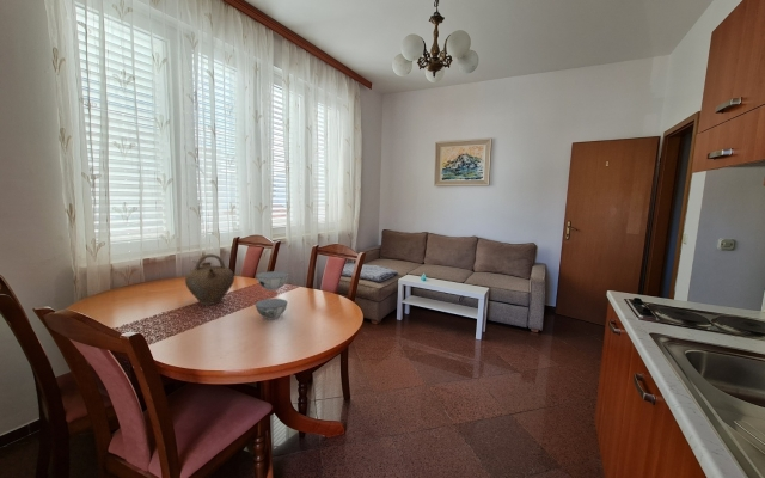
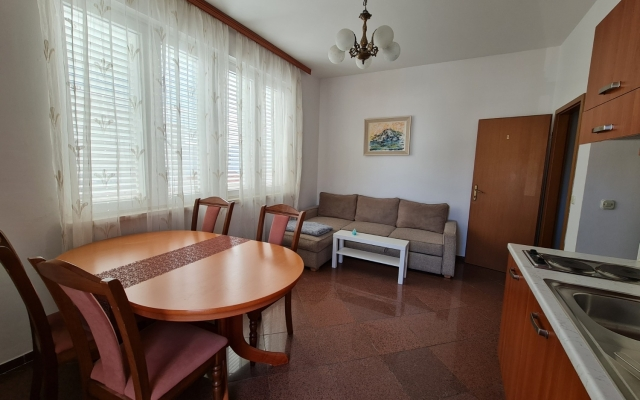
- jug (210, 277)
- bowl (271, 299)
